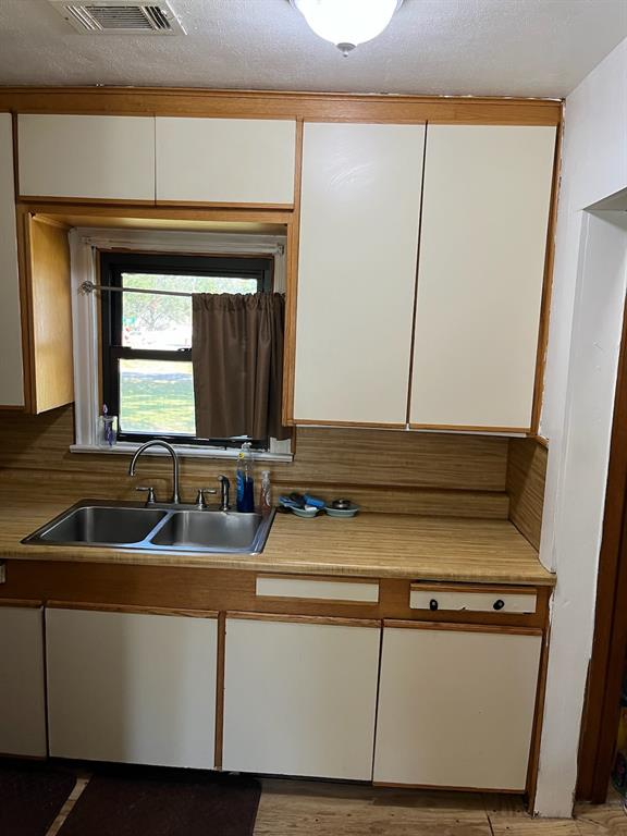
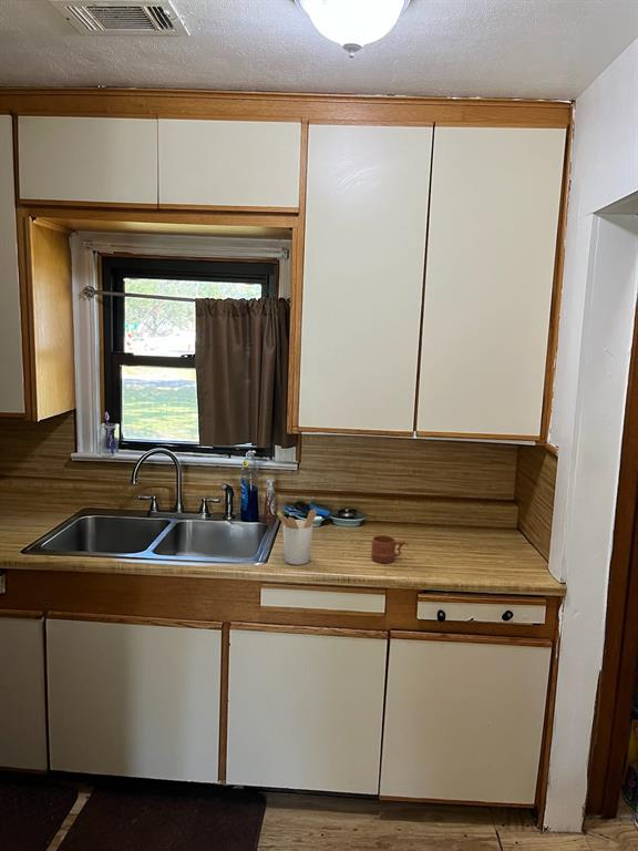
+ utensil holder (294, 535)
+ mug (390, 550)
